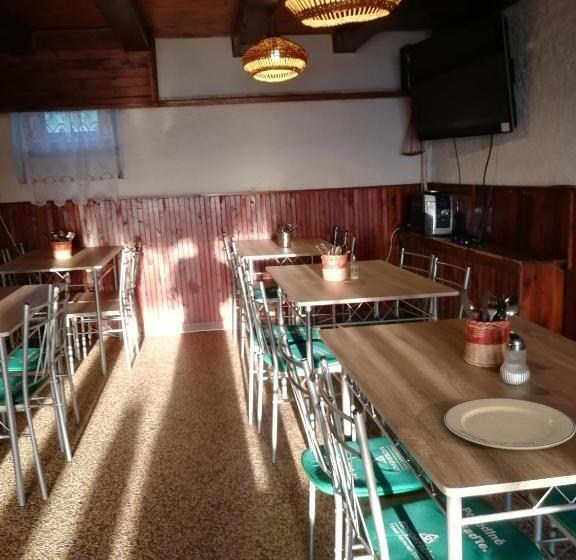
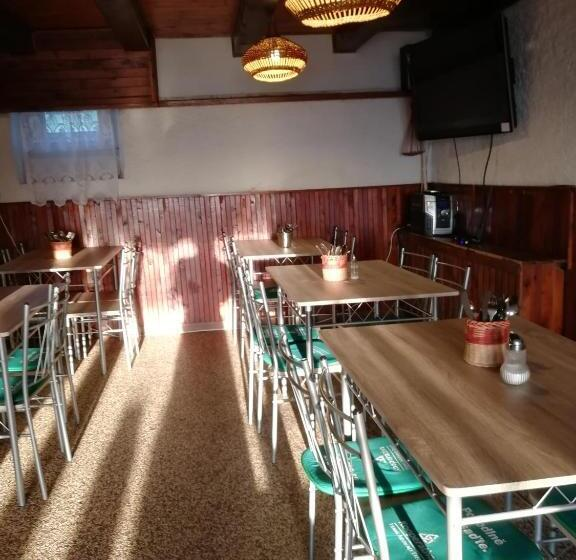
- chinaware (507, 424)
